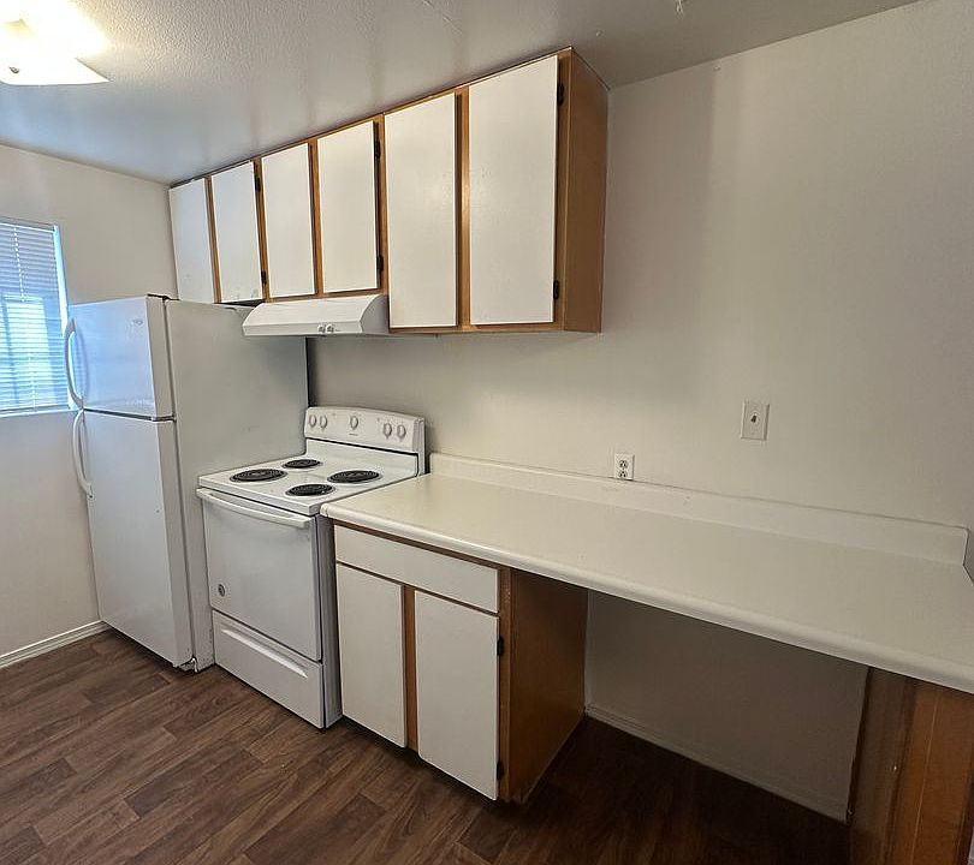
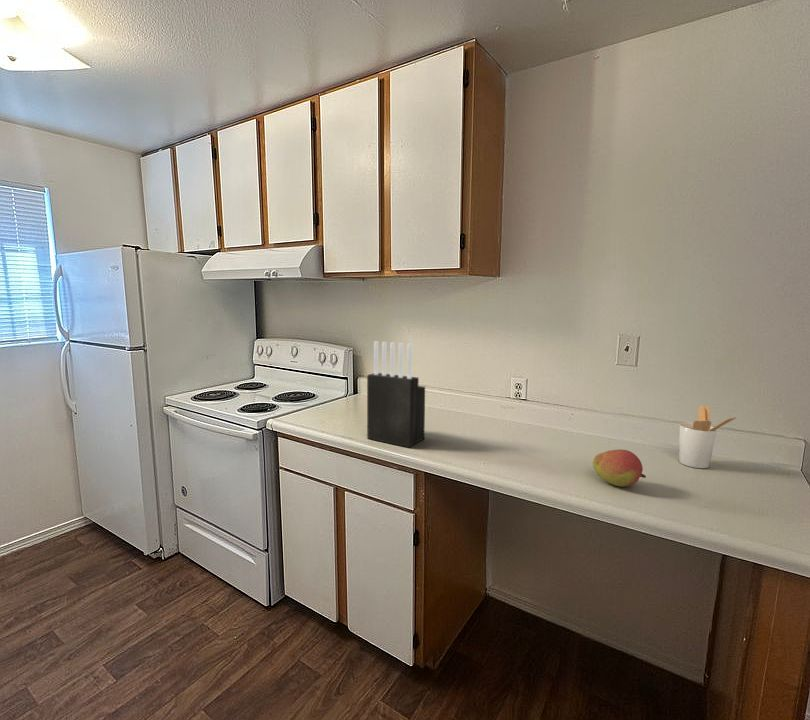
+ fruit (619, 467)
+ utensil holder (706, 438)
+ knife block (397, 390)
